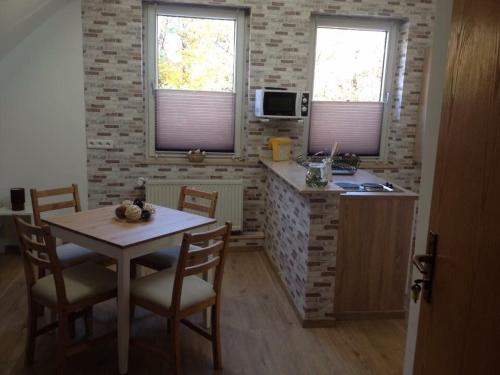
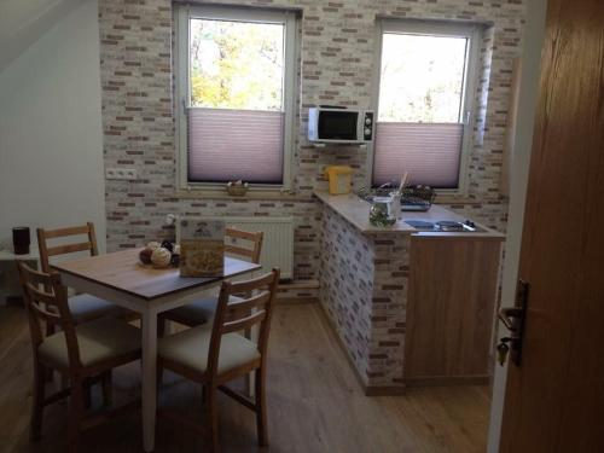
+ cereal box (202, 246)
